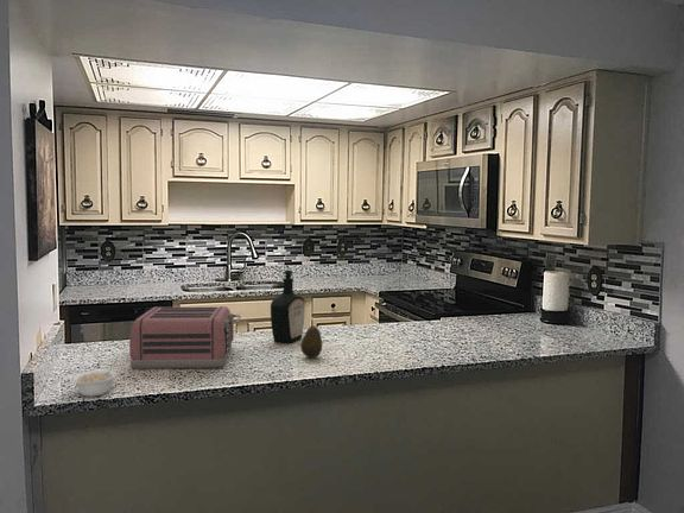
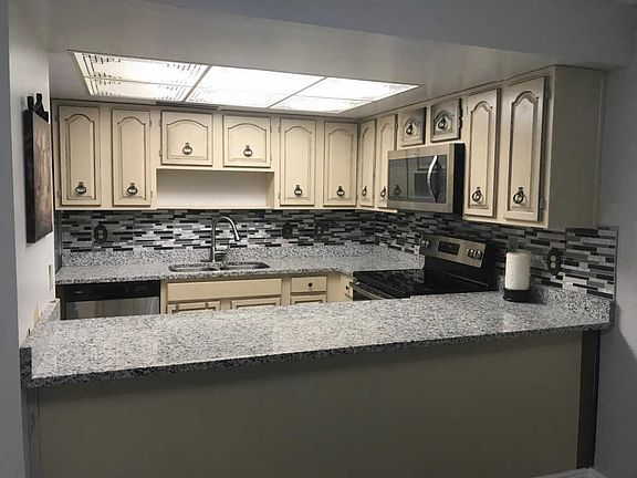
- toaster (190, 334)
- bottle (287, 304)
- fruit (311, 341)
- legume (95, 381)
